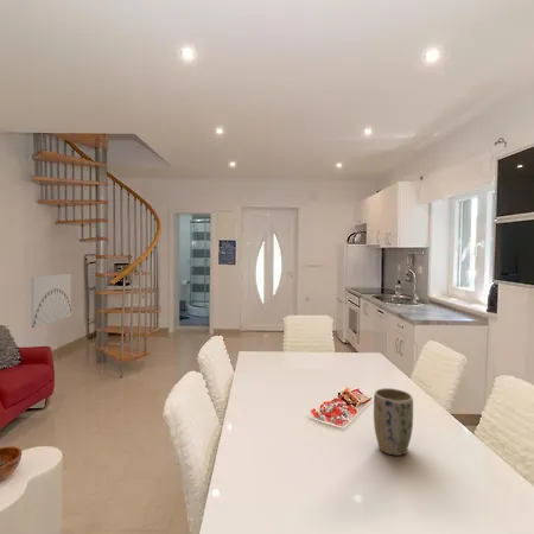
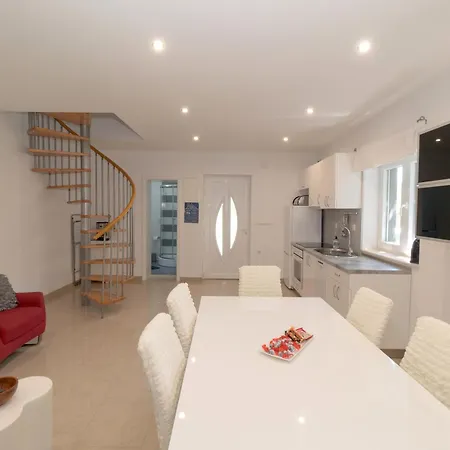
- wall art (52, 298)
- plant pot (393, 421)
